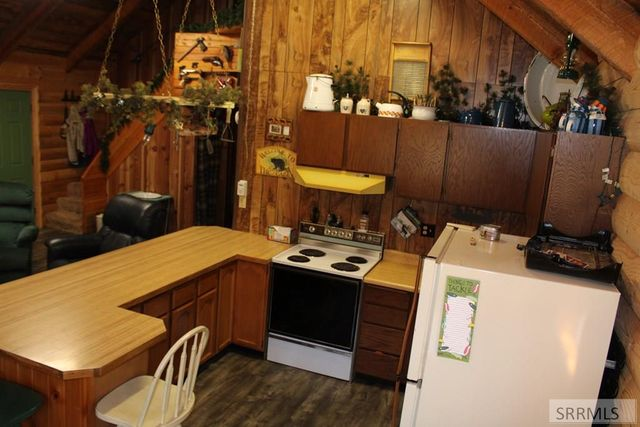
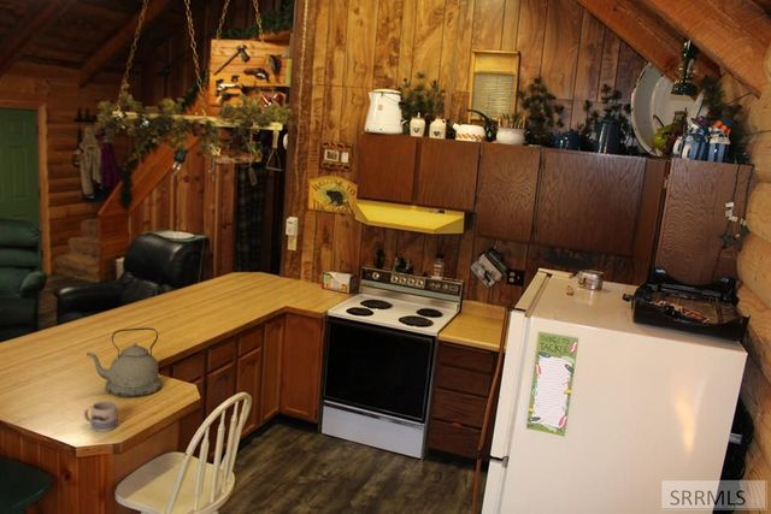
+ mug (100, 415)
+ kettle (130, 359)
